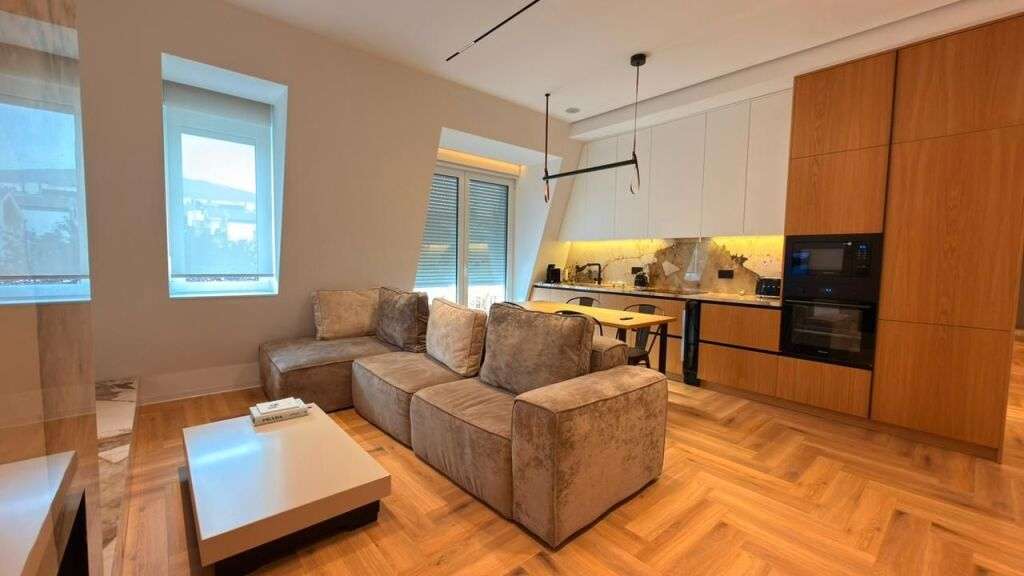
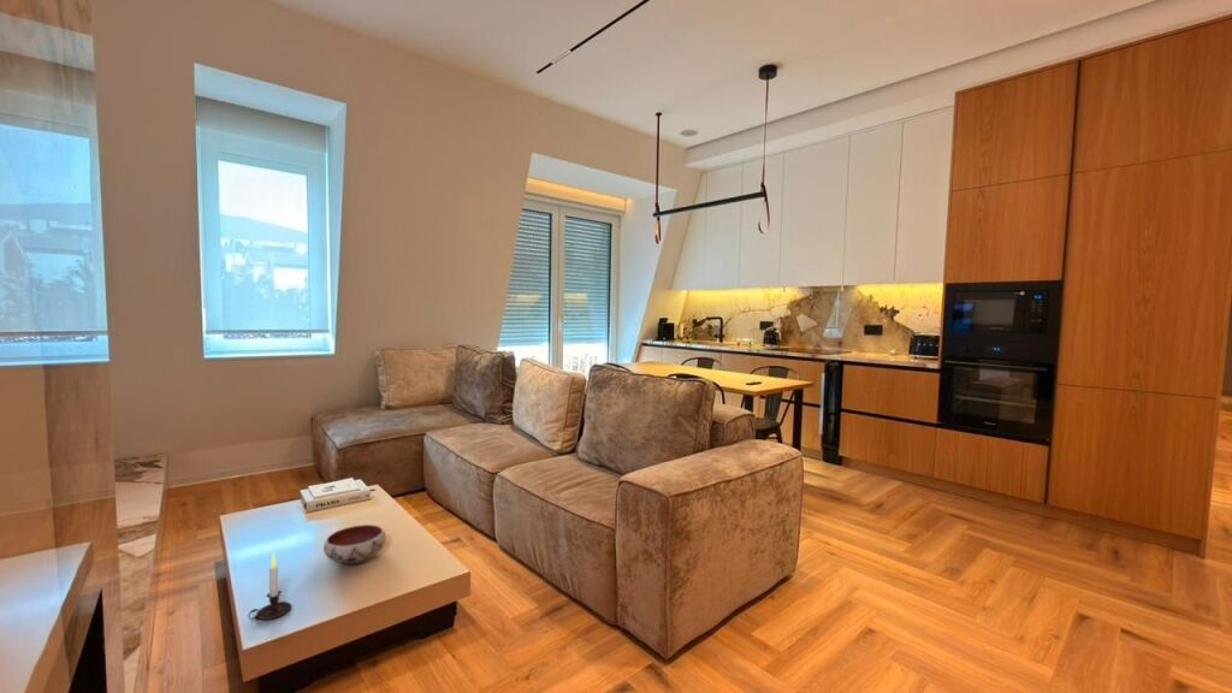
+ bowl (355, 547)
+ candle (270, 584)
